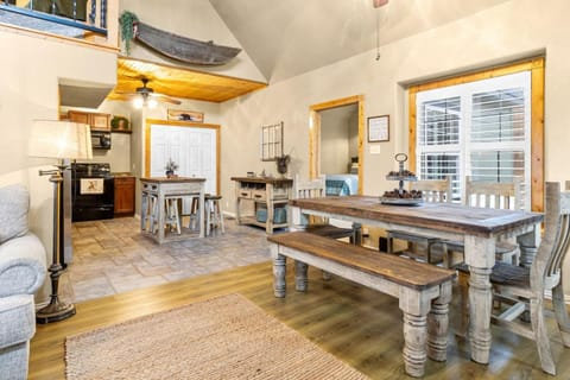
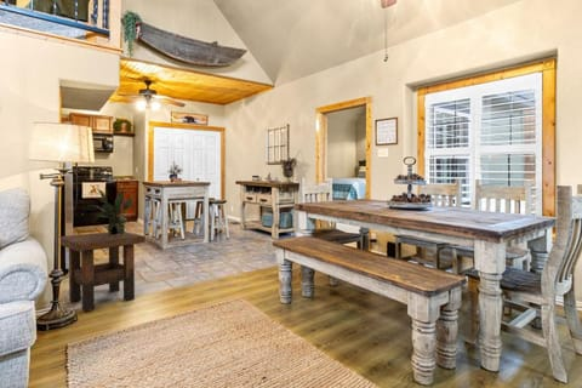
+ potted plant (112, 211)
+ side table (102, 268)
